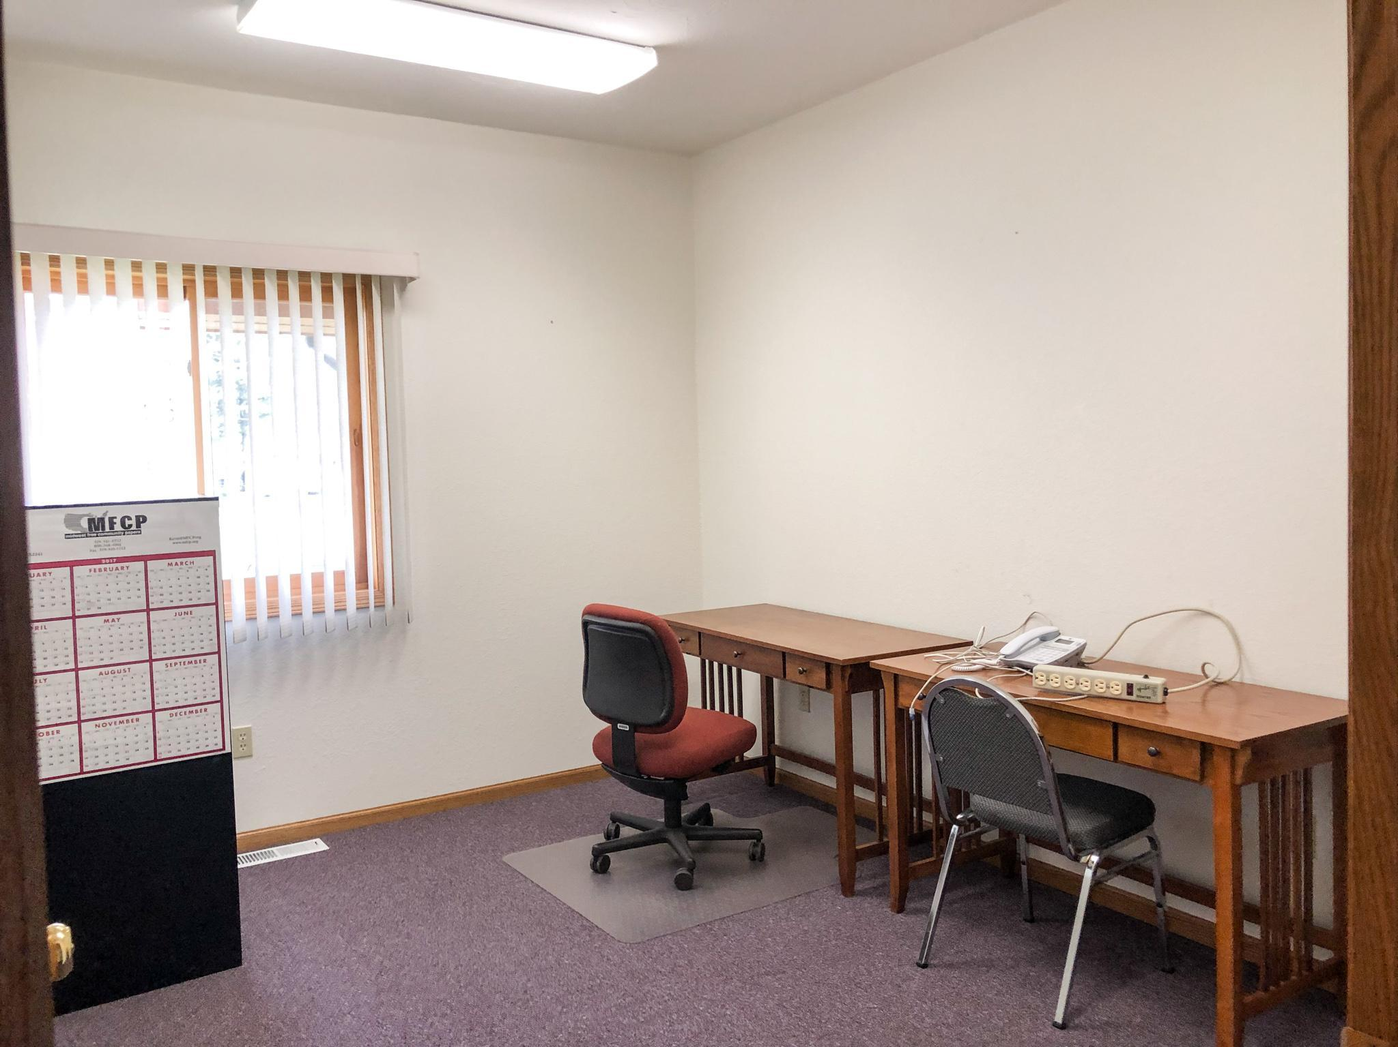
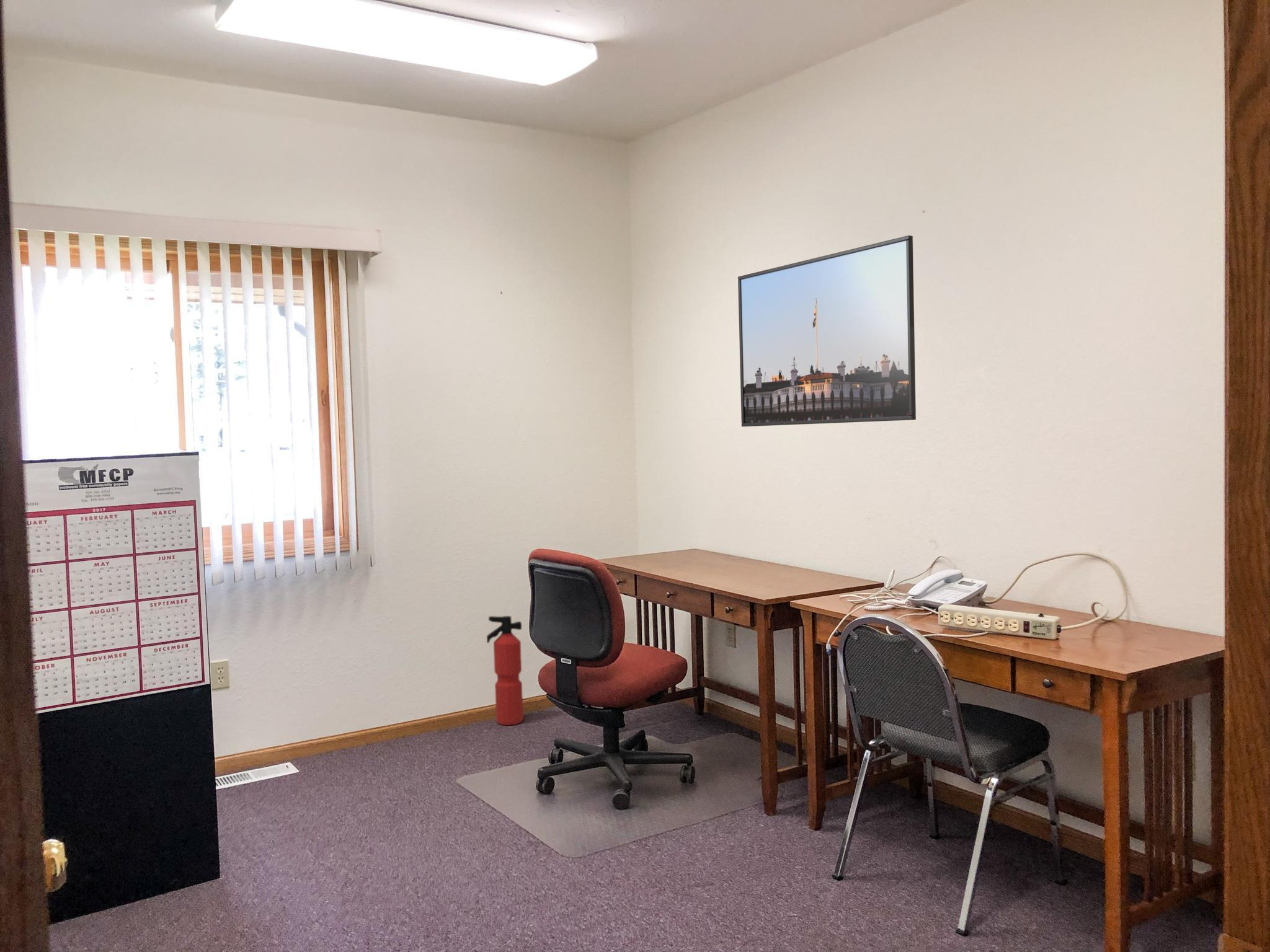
+ fire extinguisher (505, 669)
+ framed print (818, 341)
